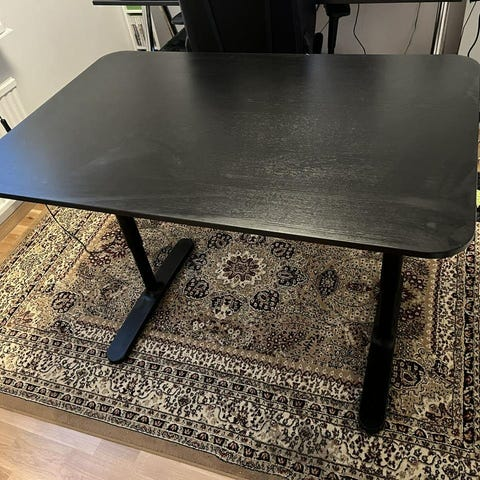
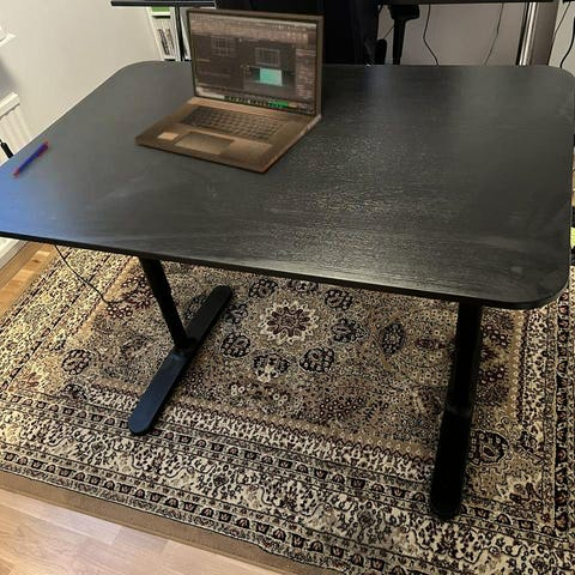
+ laptop (224, 83)
+ pen (30, 158)
